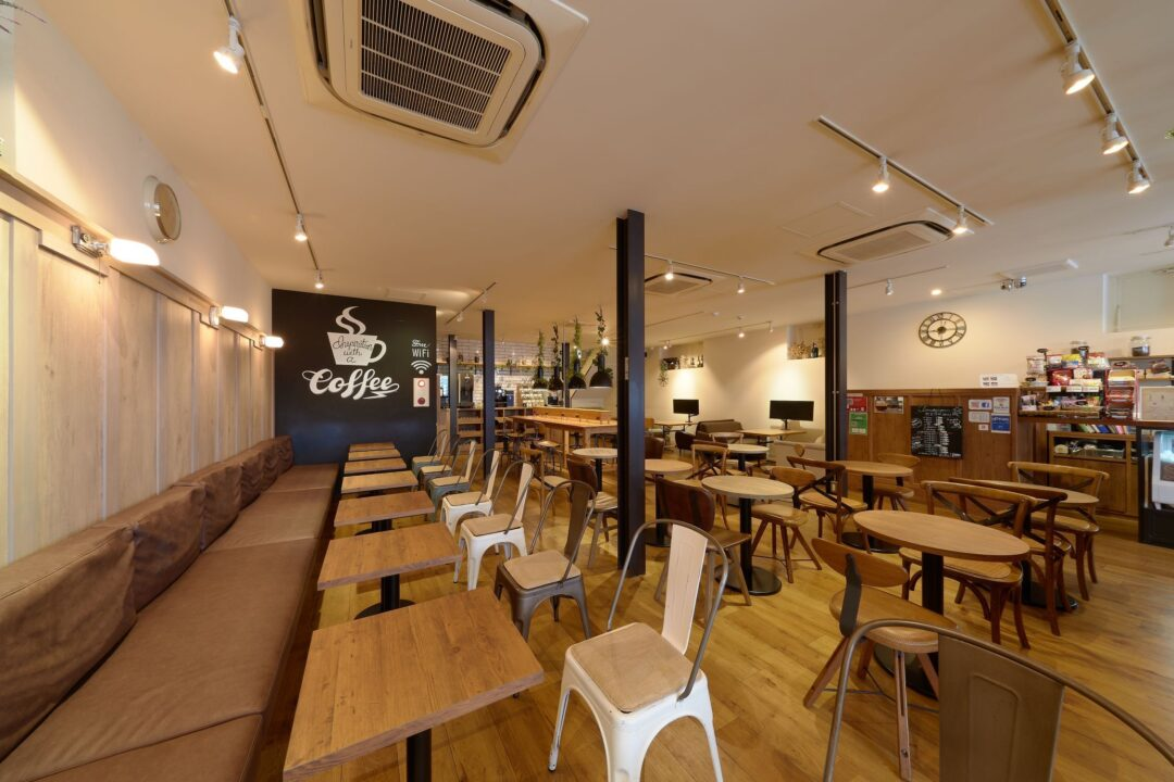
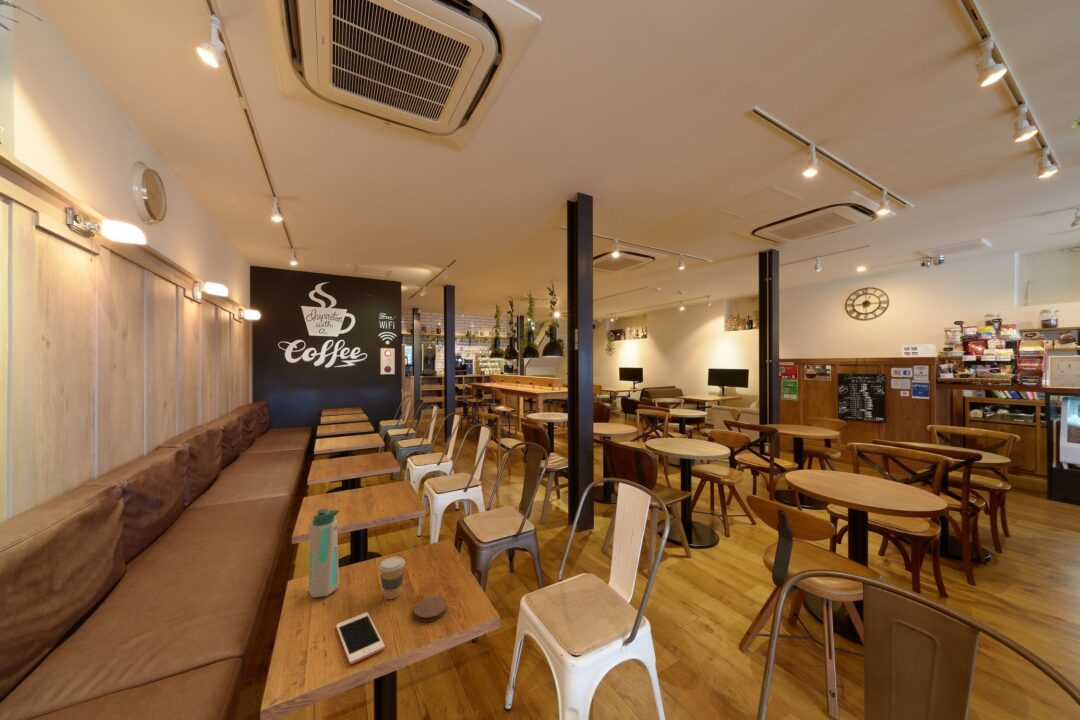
+ cell phone (359, 636)
+ water bottle (325, 550)
+ coffee cup (392, 578)
+ coaster (430, 608)
